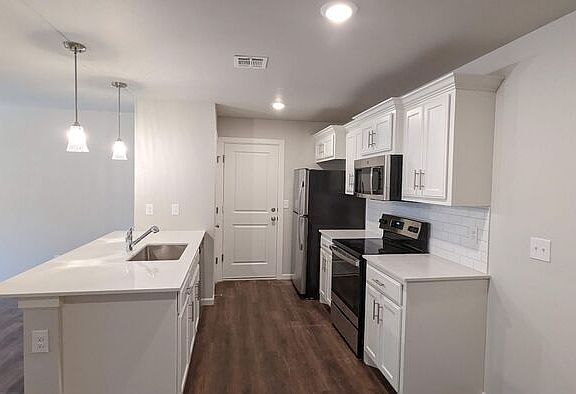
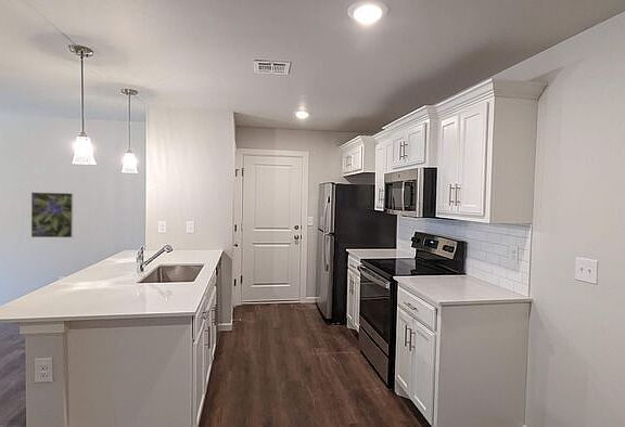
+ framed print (52, 215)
